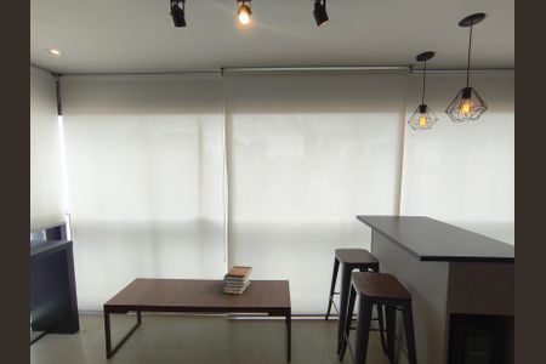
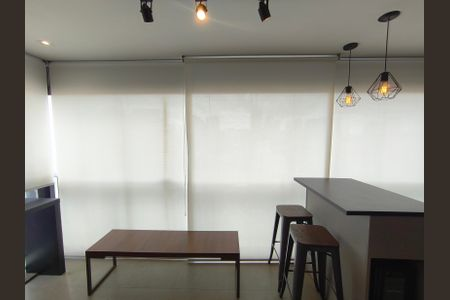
- book stack (238, 279)
